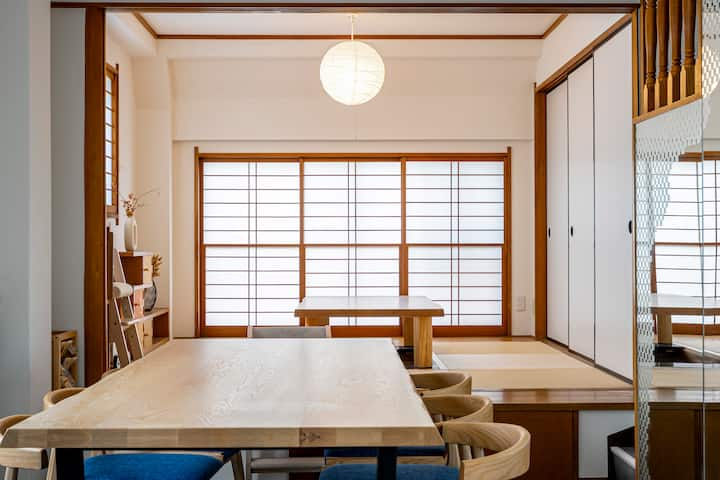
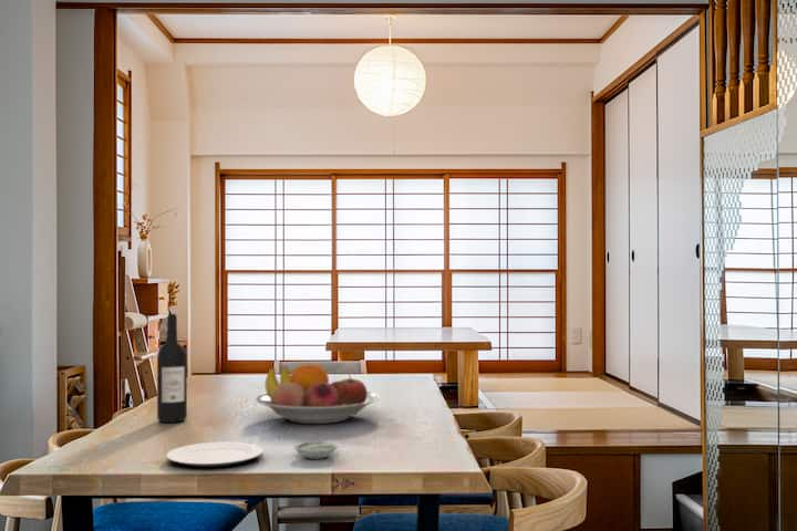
+ plate (215, 455)
+ saucer (315, 450)
+ fruit bowl (318, 392)
+ wine bottle (172, 367)
